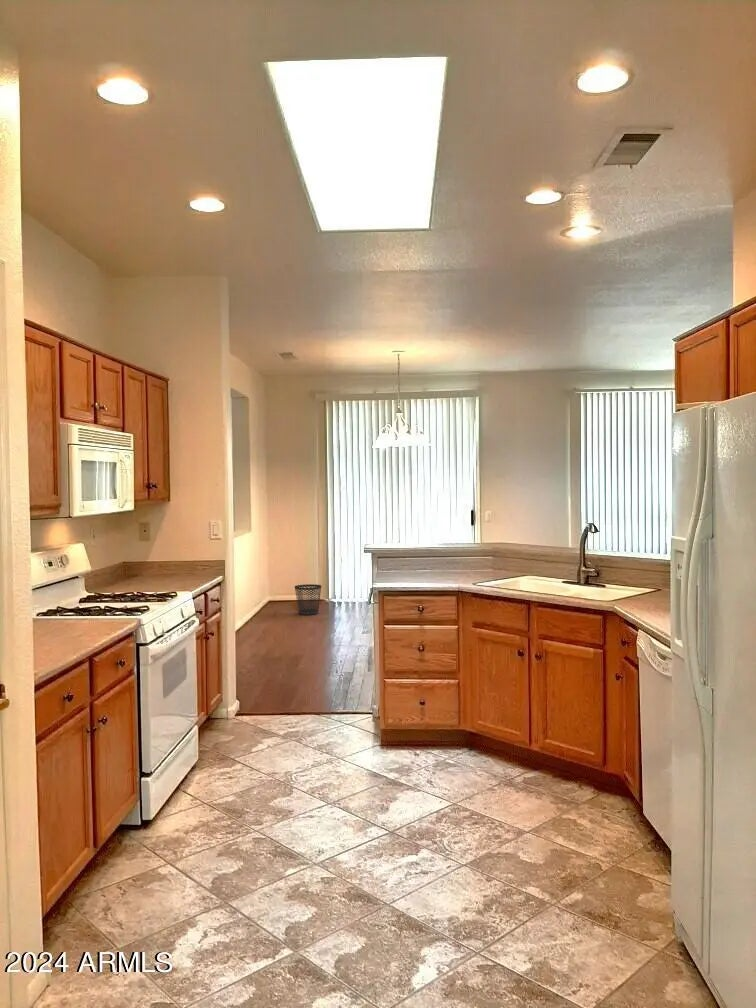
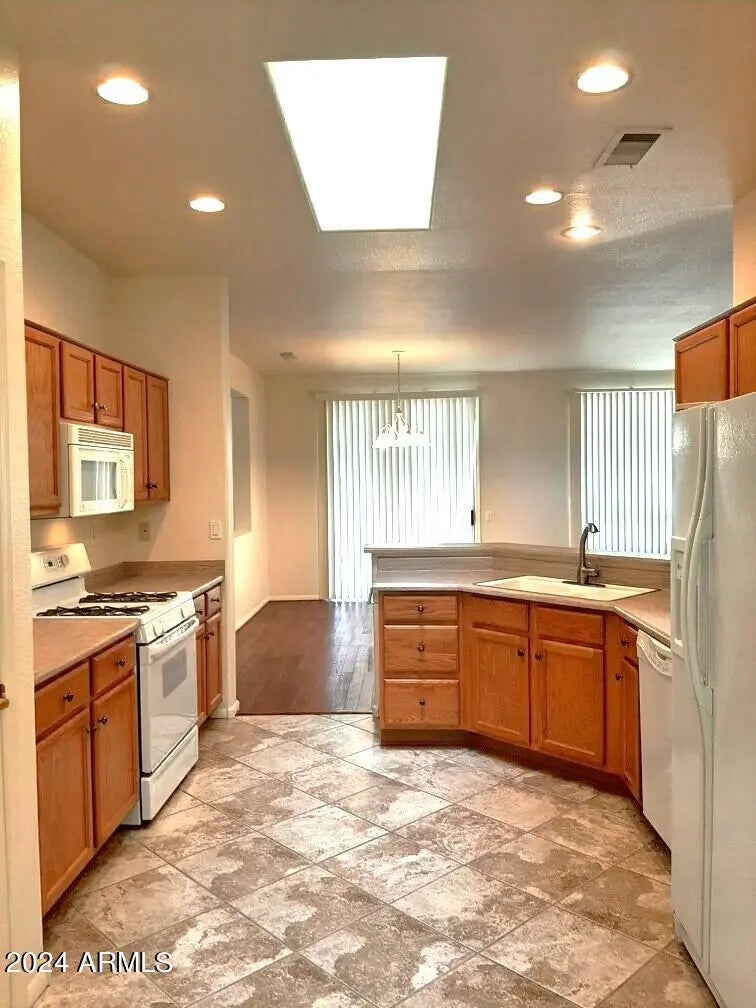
- wastebasket (308, 599)
